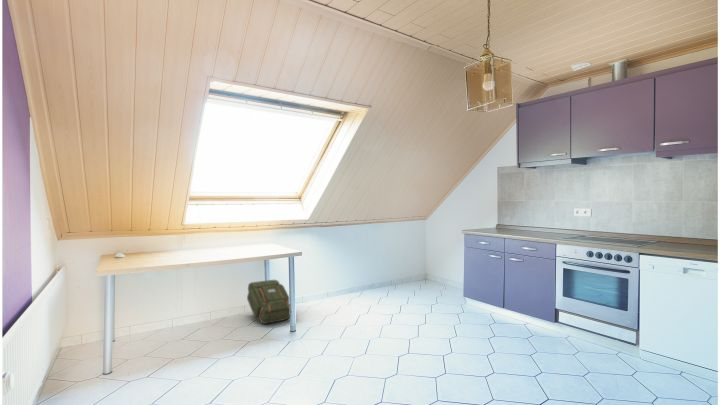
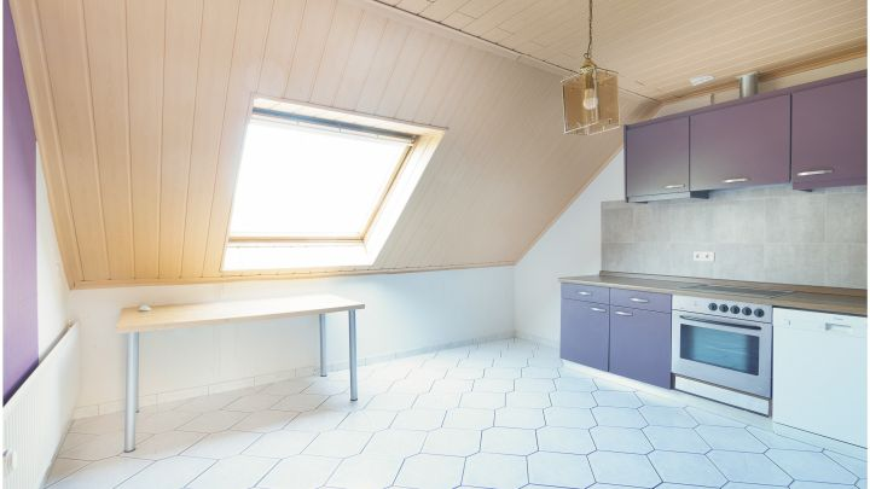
- backpack (269, 300)
